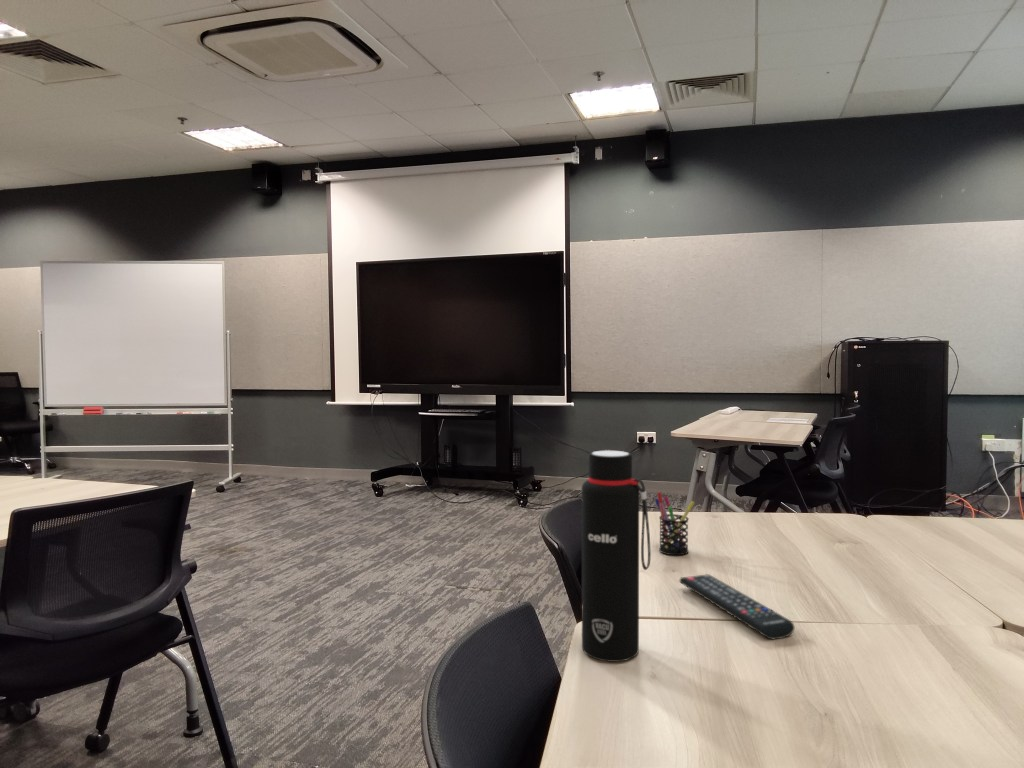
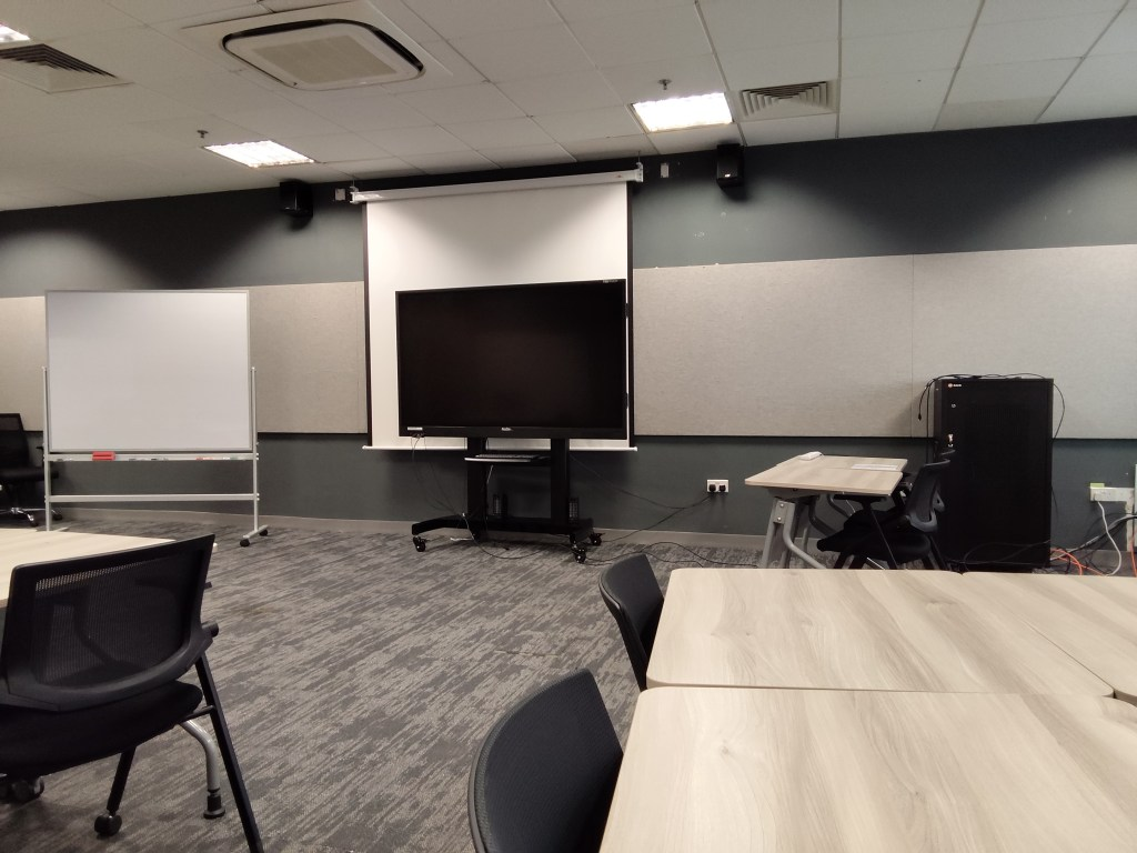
- water bottle (615, 552)
- pen holder (671, 522)
- remote control (731, 602)
